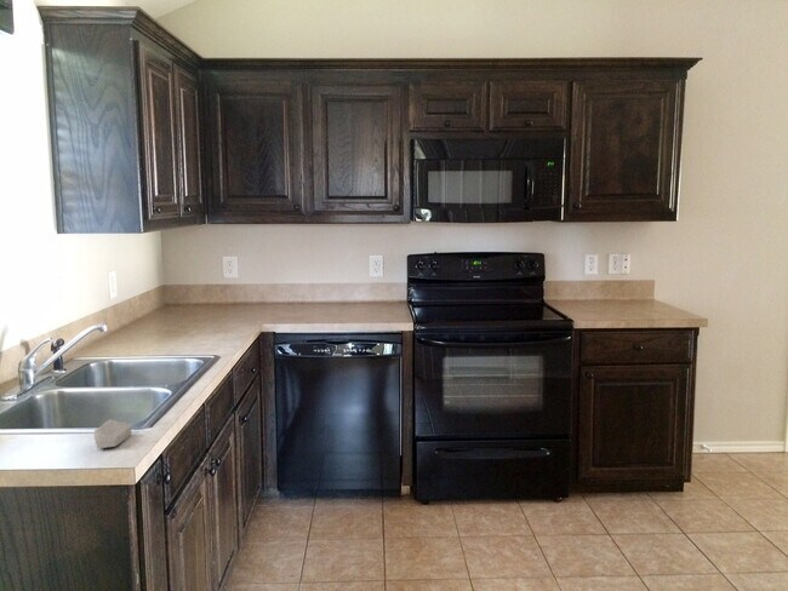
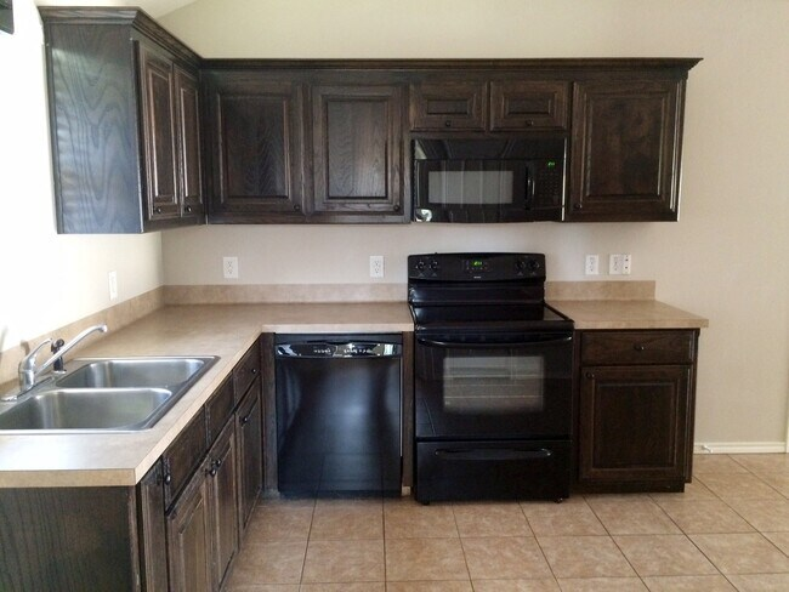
- soap bar (112, 432)
